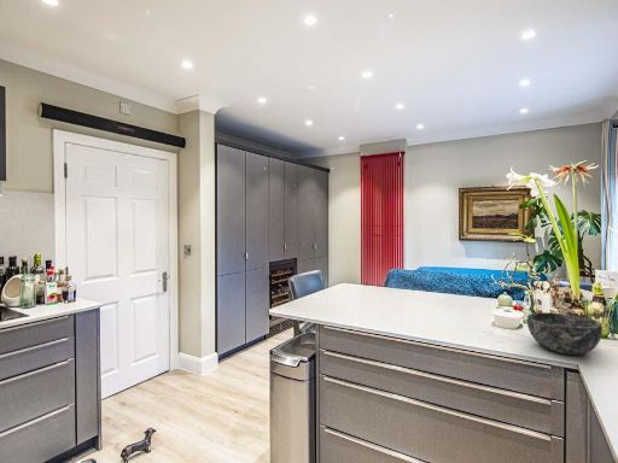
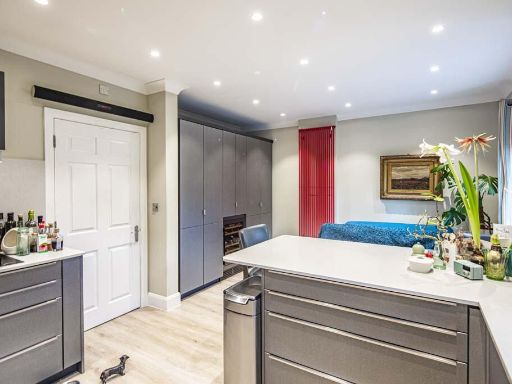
- bowl (562, 334)
